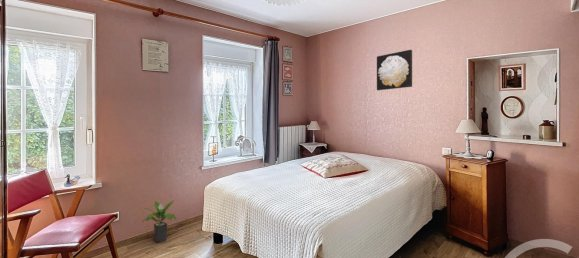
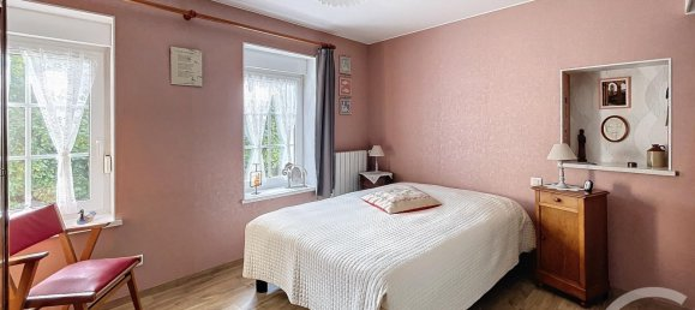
- wall art (393, 71)
- potted plant (160, 222)
